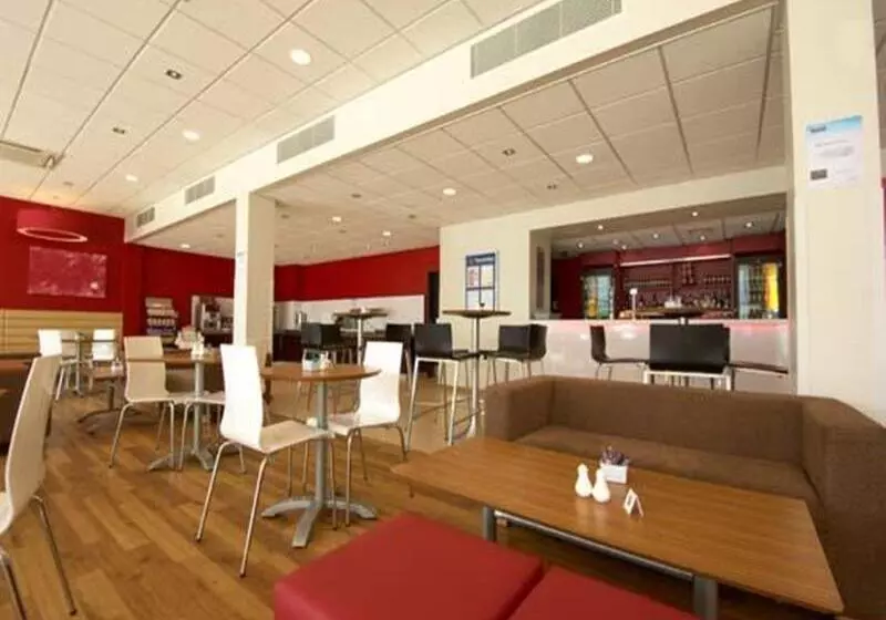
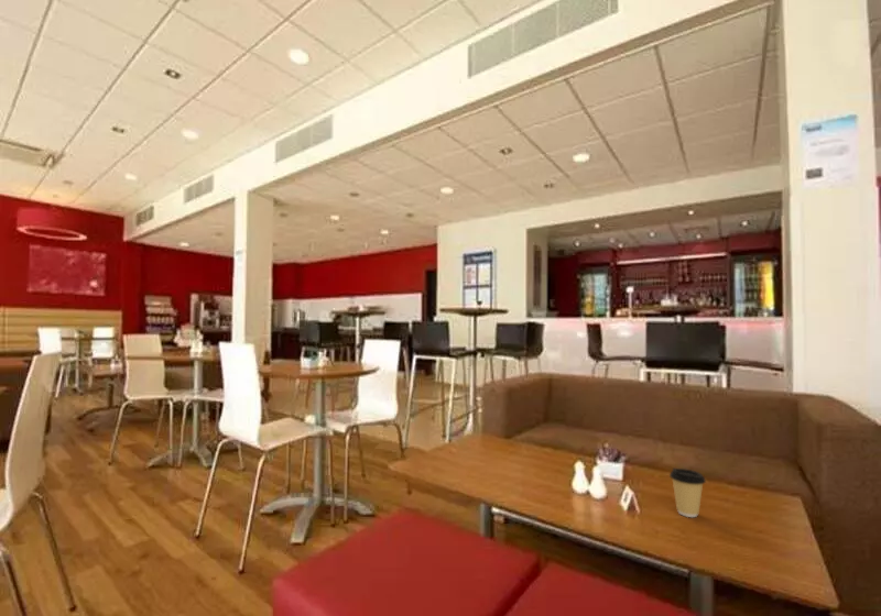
+ coffee cup (687, 492)
